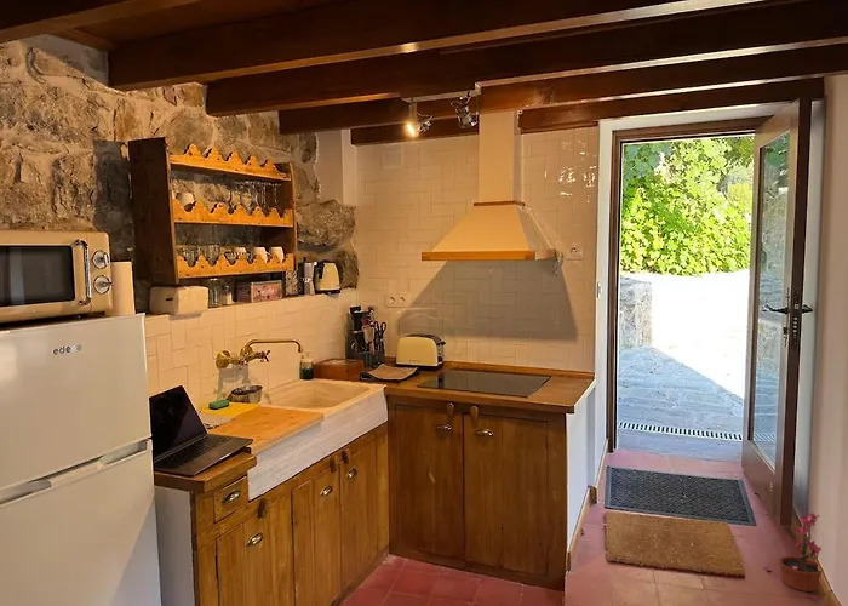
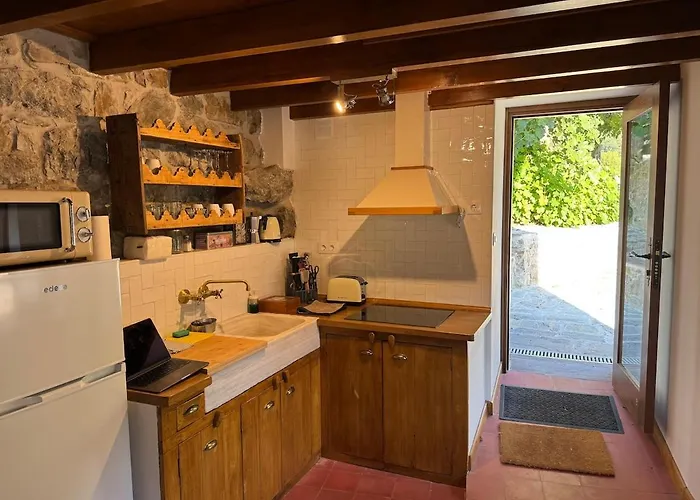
- potted plant (796, 544)
